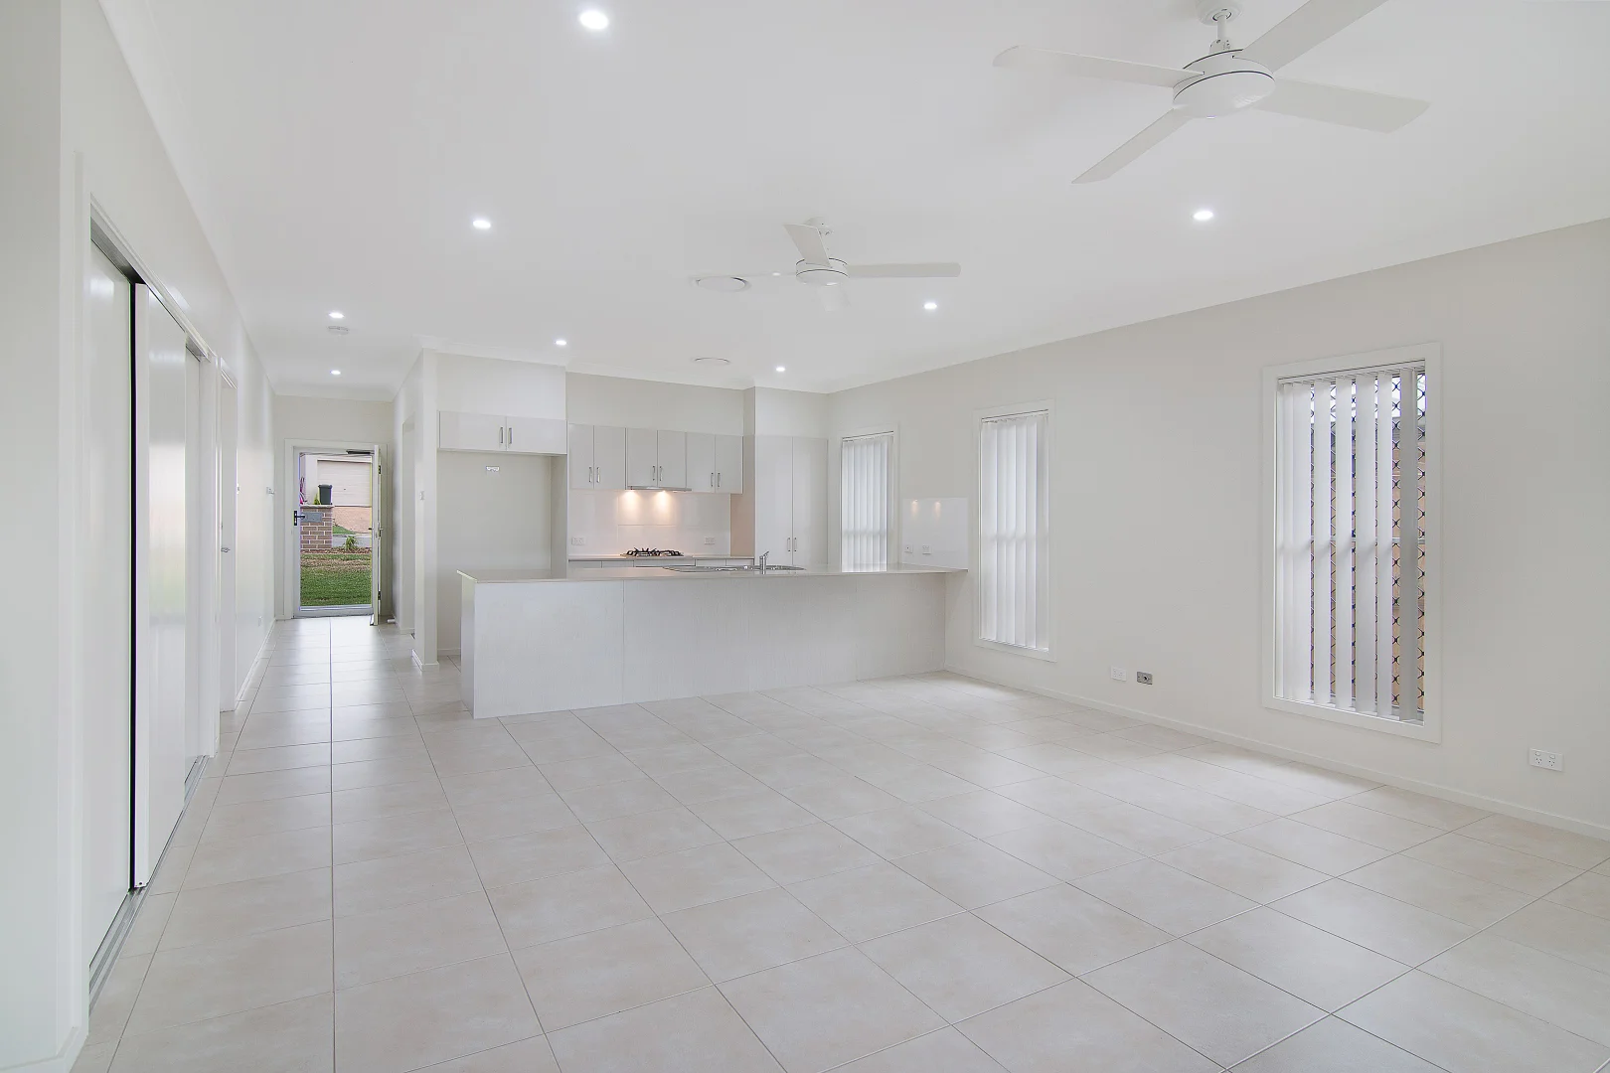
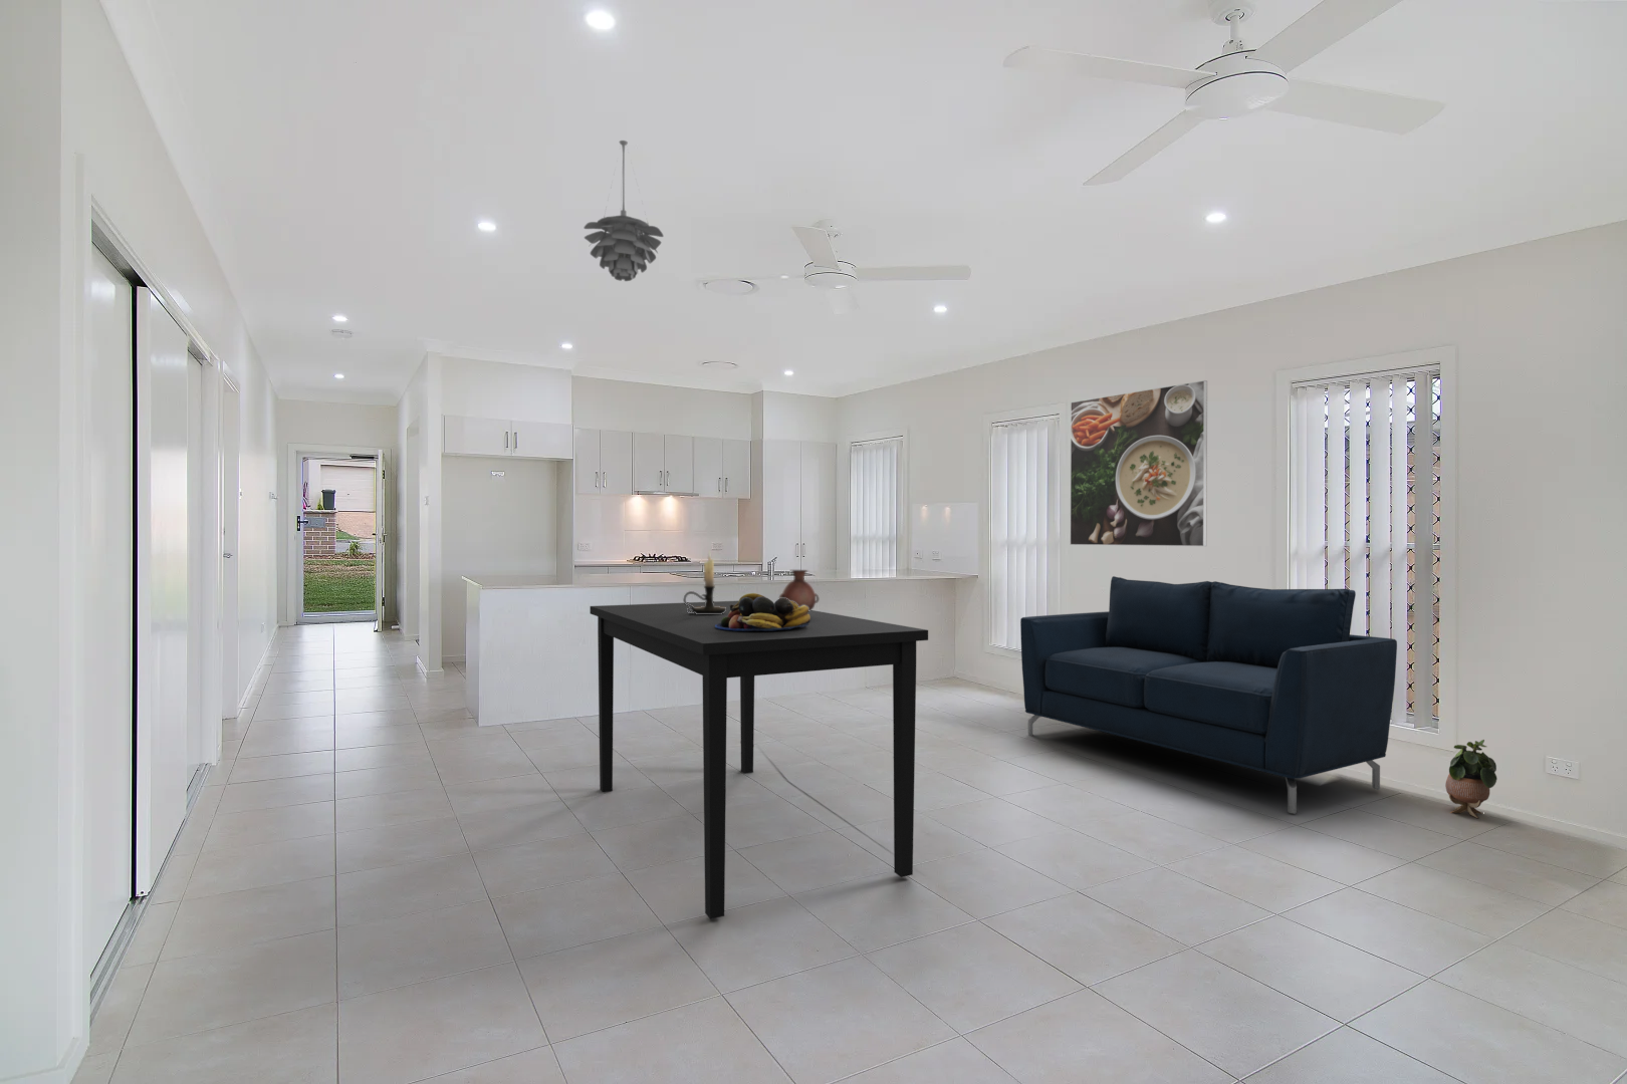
+ pendant light (623, 209)
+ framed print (1133, 468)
+ dining table (740, 722)
+ potted plant (1471, 775)
+ sofa (1186, 670)
+ vase (799, 592)
+ fruit bowl (761, 610)
+ candle holder (705, 581)
